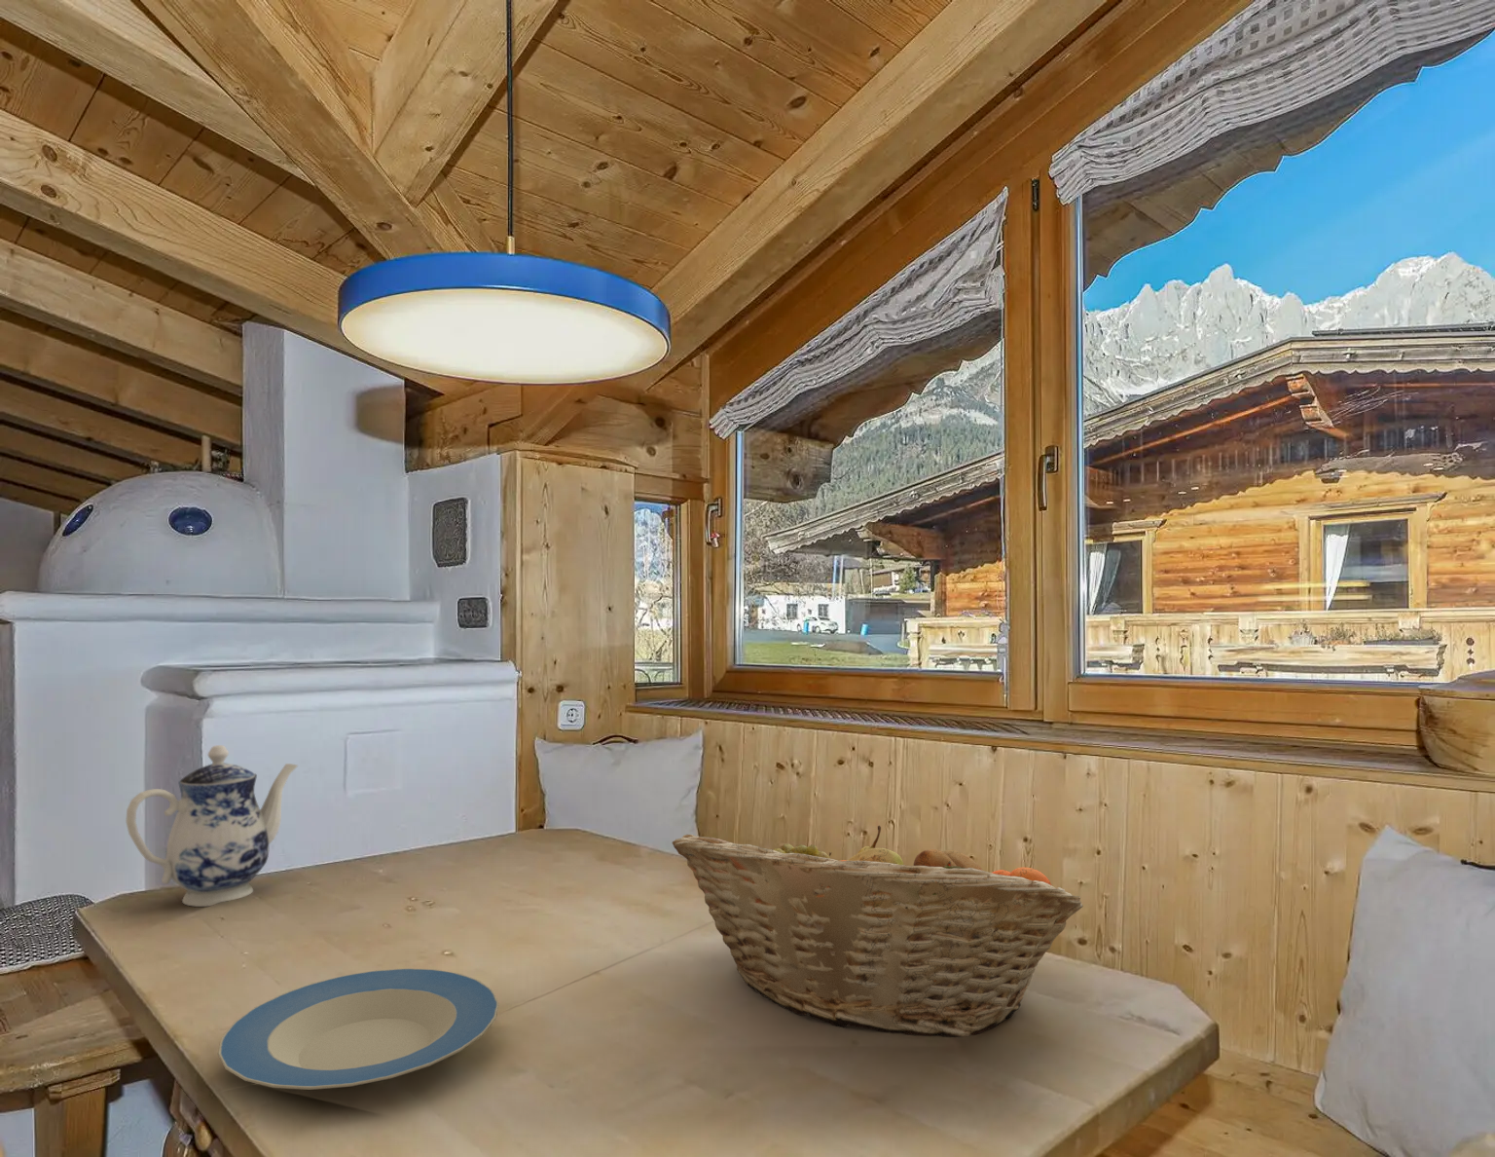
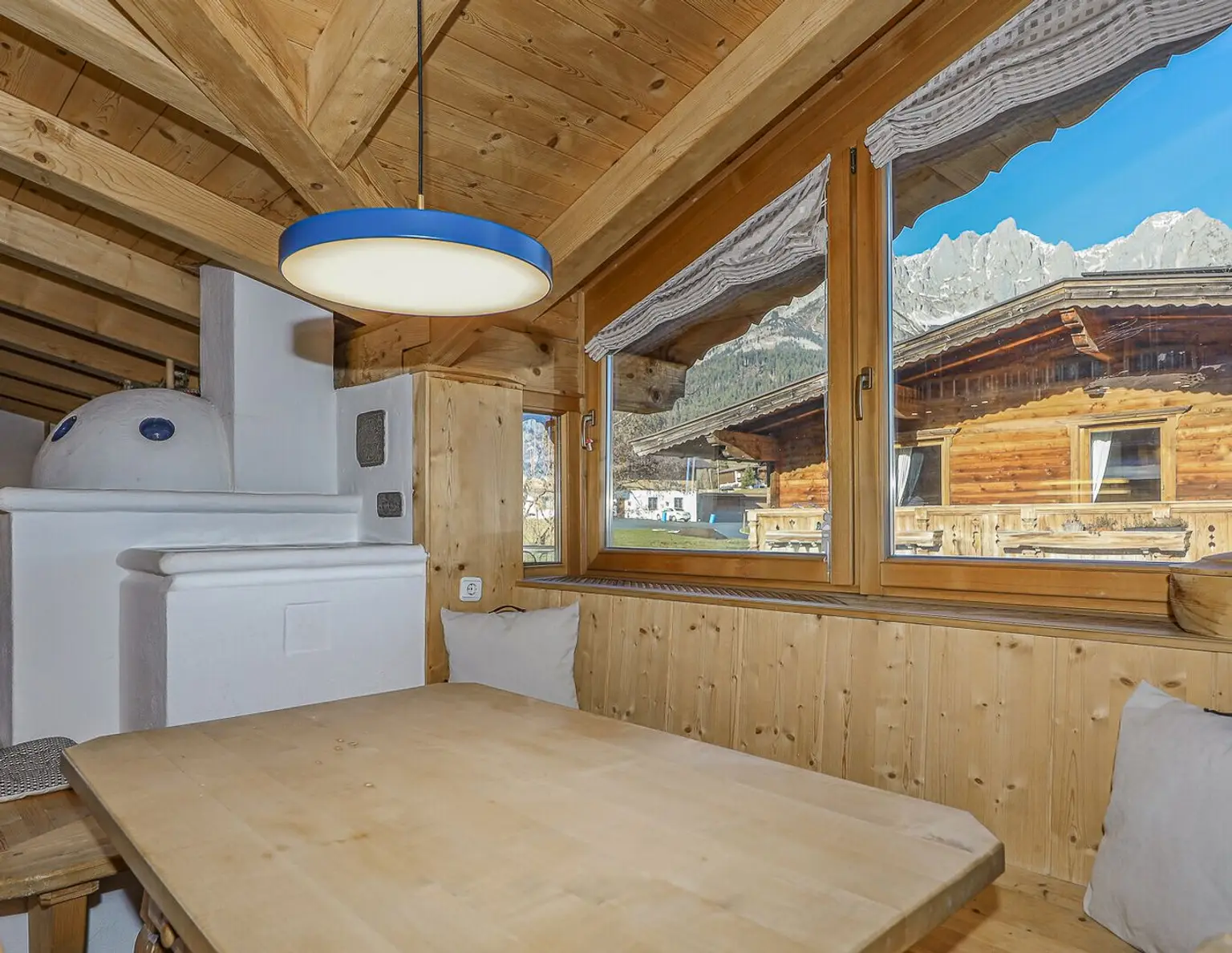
- plate (365, 1036)
- teapot (218, 819)
- fruit basket (868, 902)
